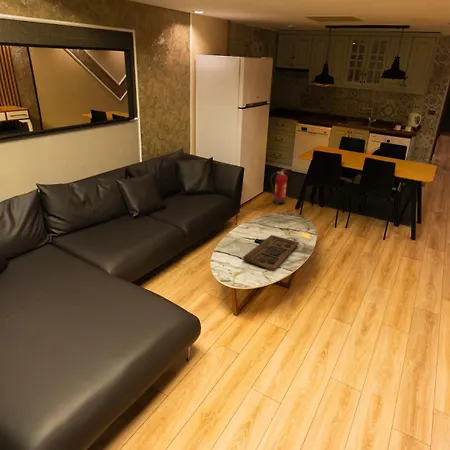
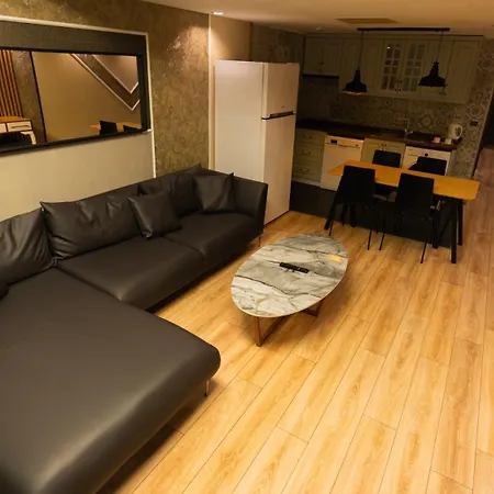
- decorative tray (272, 250)
- fire extinguisher (280, 185)
